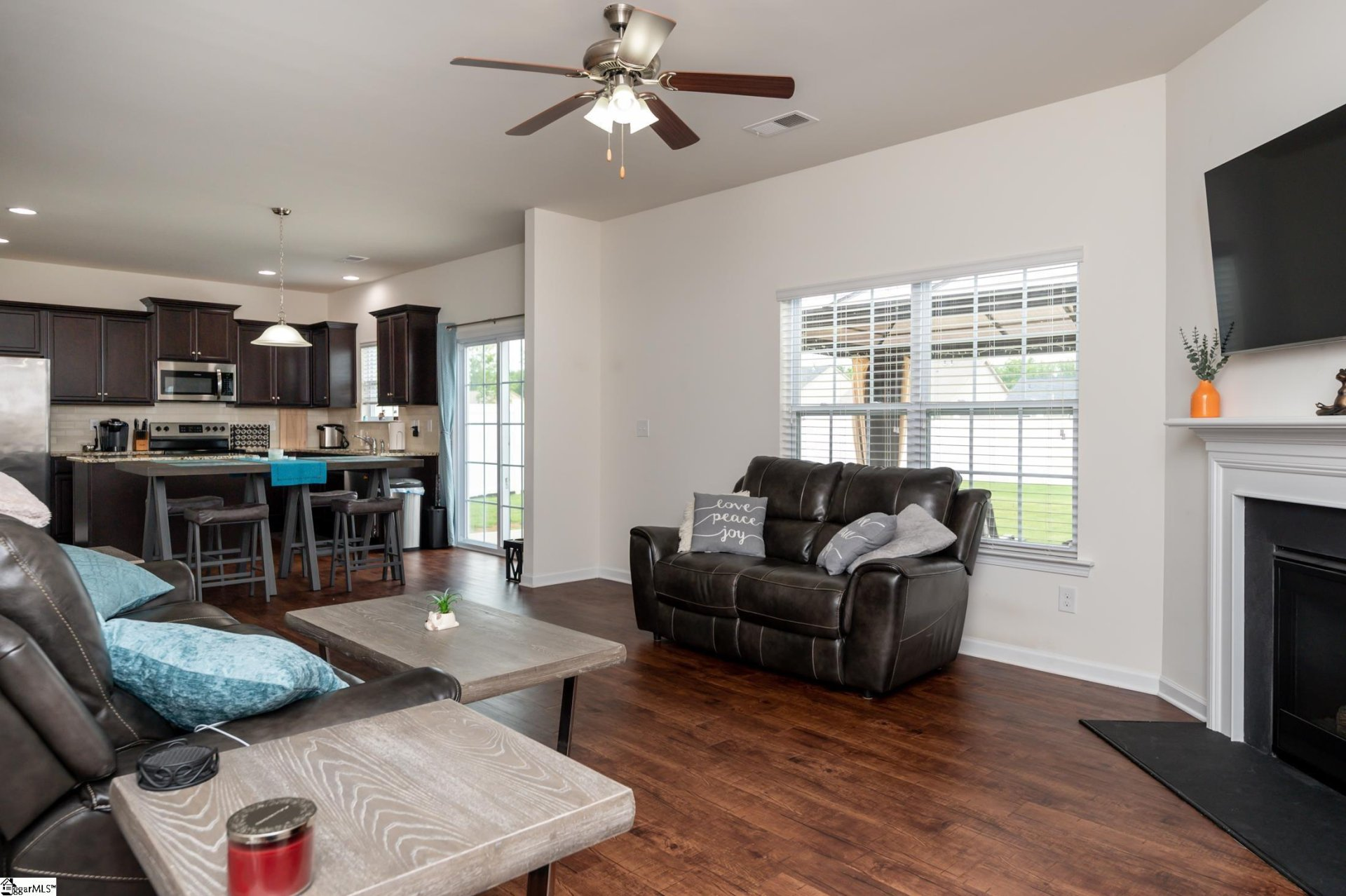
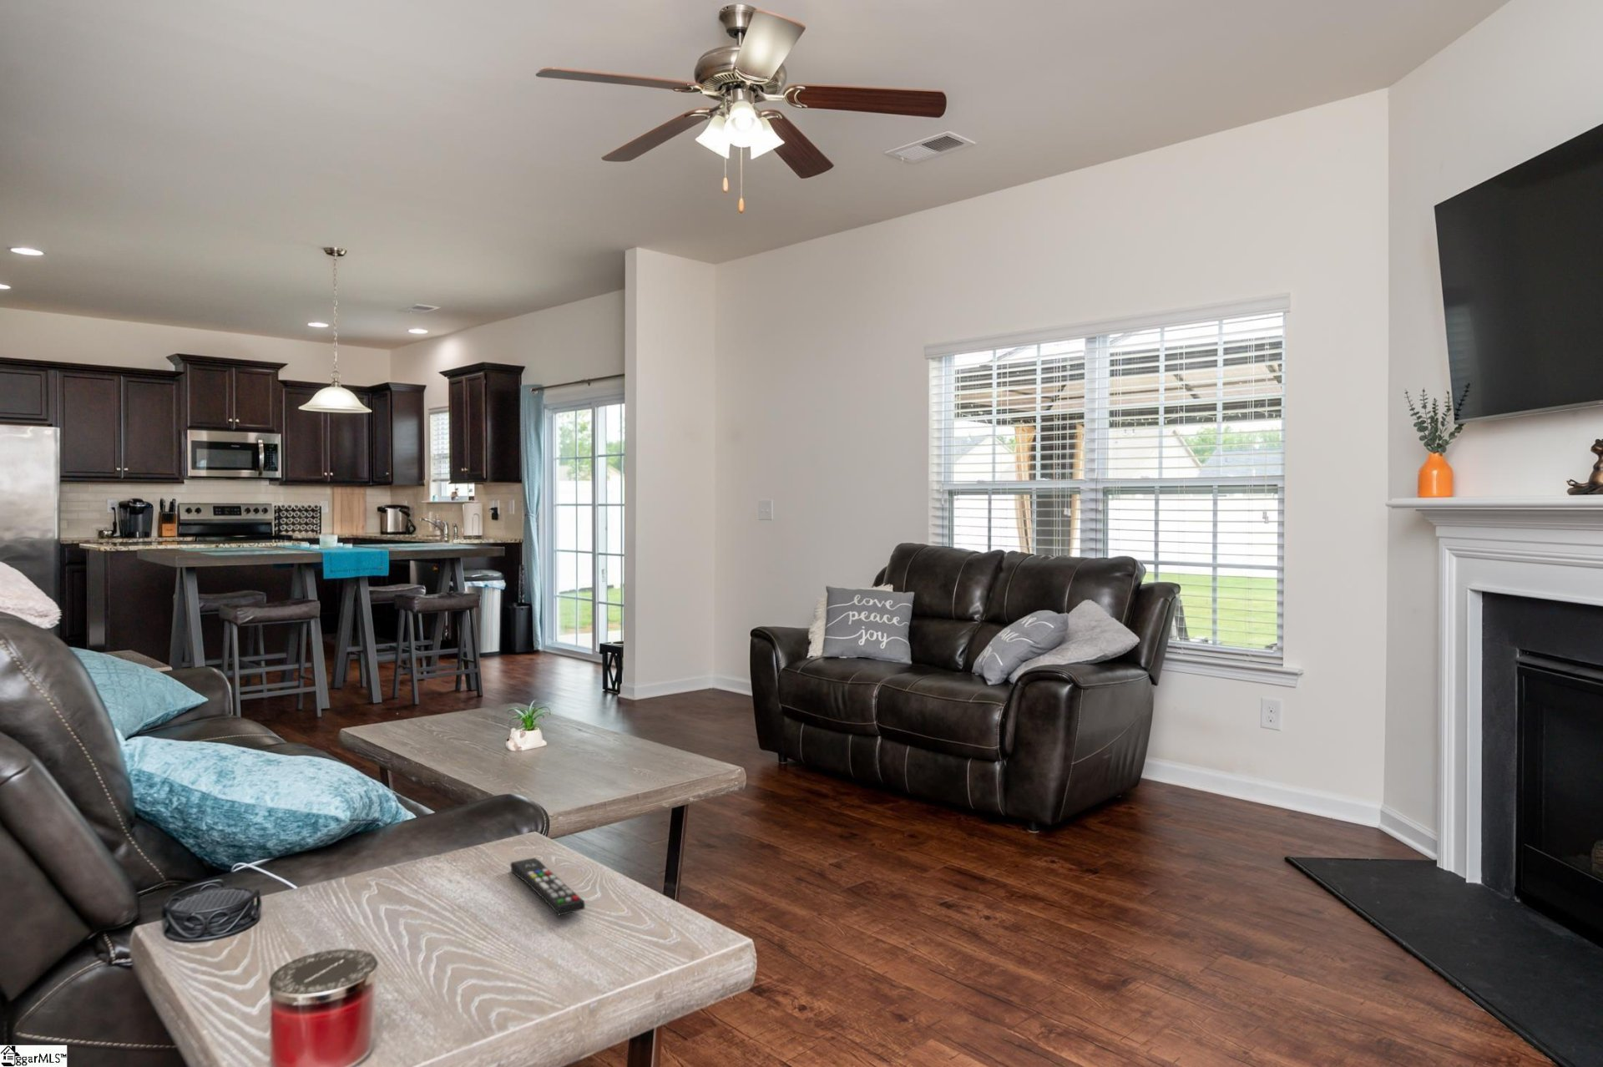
+ remote control (545, 884)
